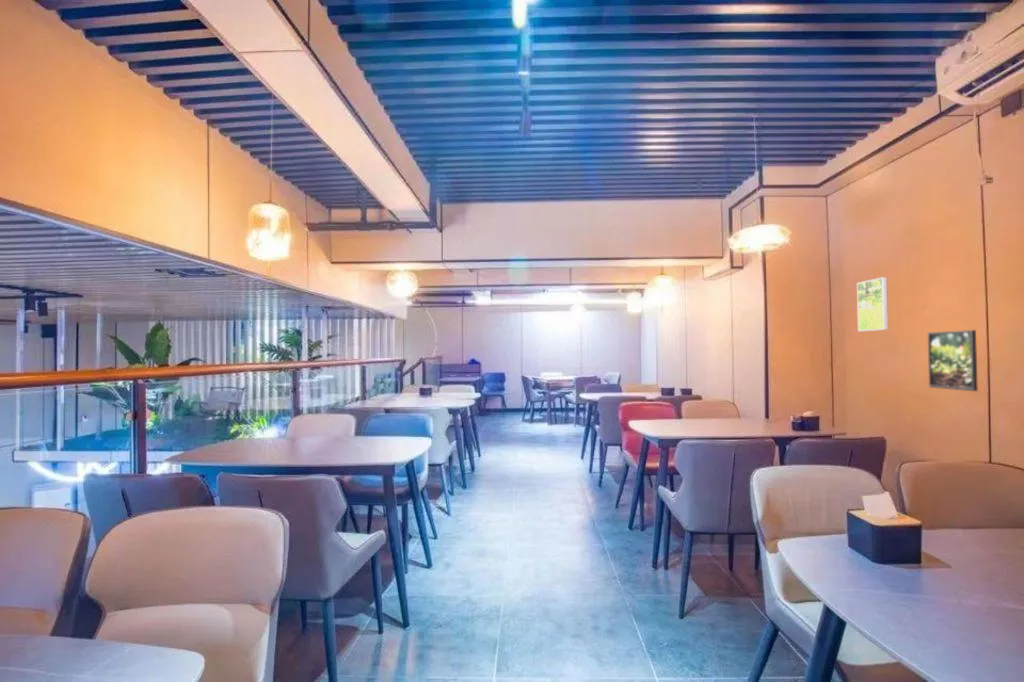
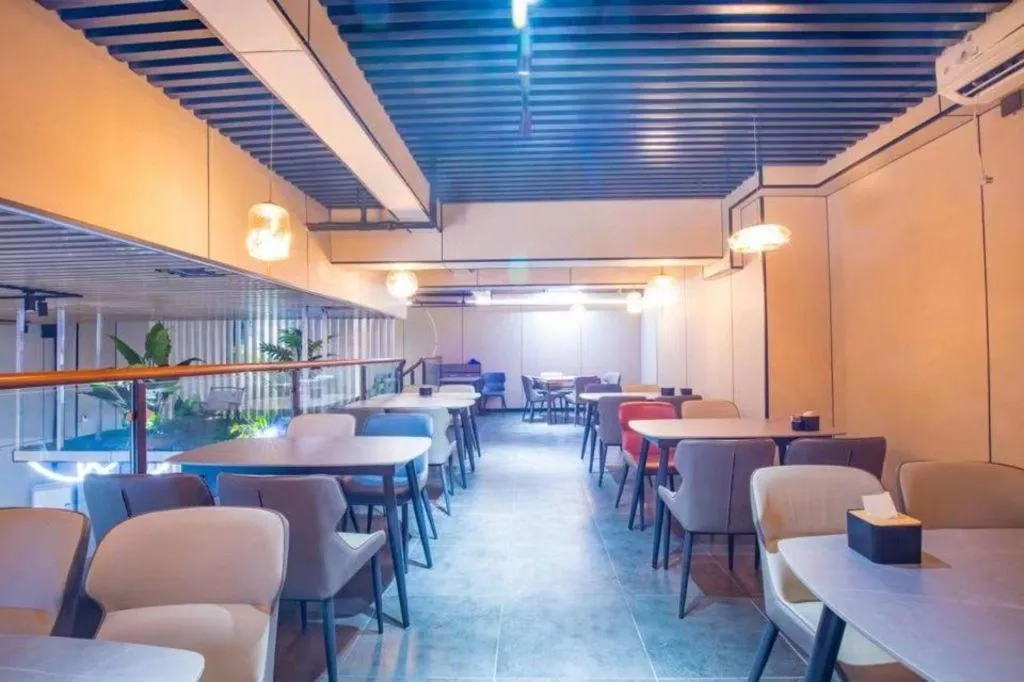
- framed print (871, 305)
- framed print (951, 360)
